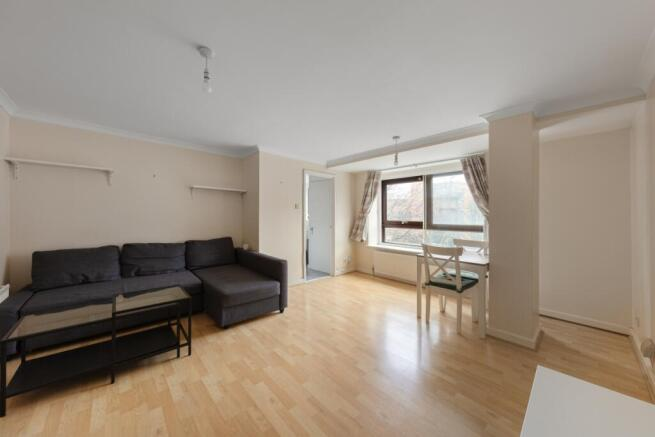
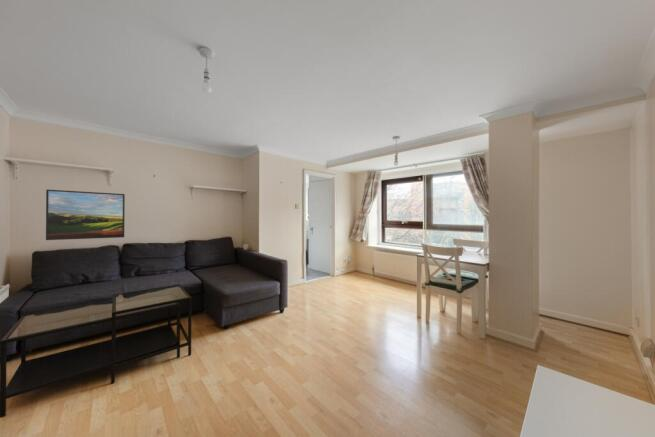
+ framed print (88, 215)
